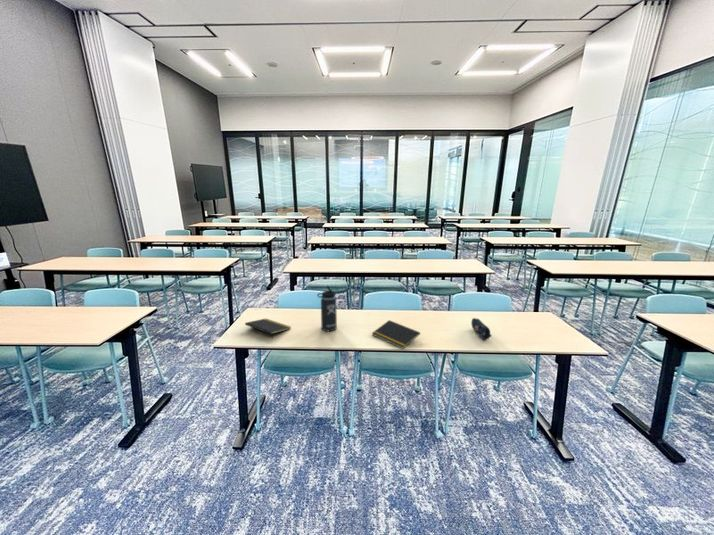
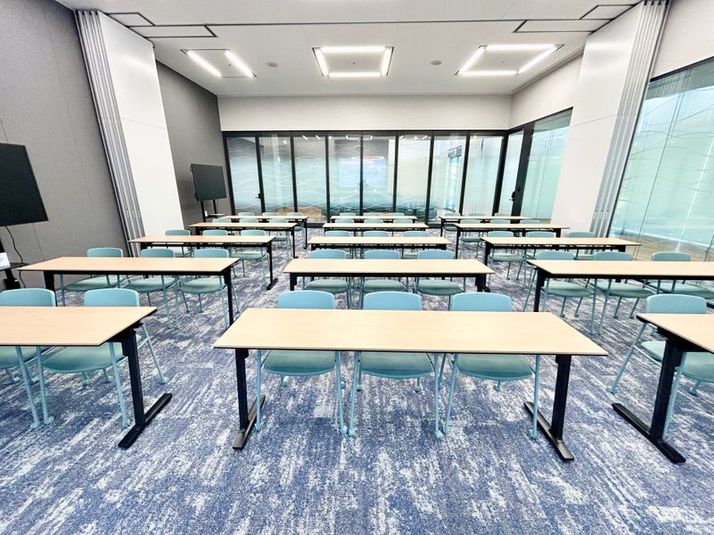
- thermos bottle (327, 307)
- notepad (395, 333)
- pencil case (480, 328)
- notepad (268, 325)
